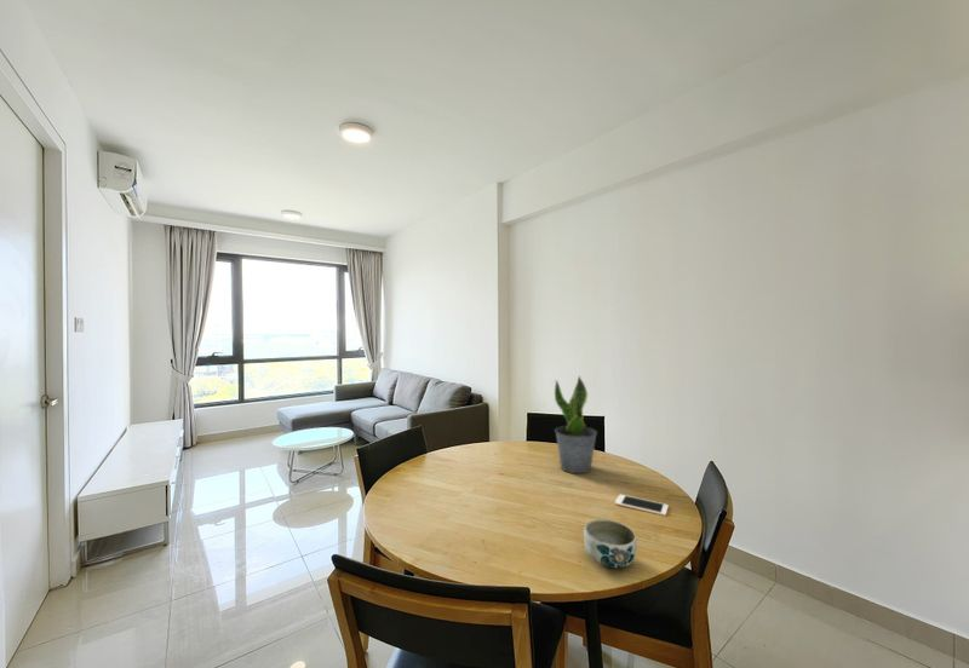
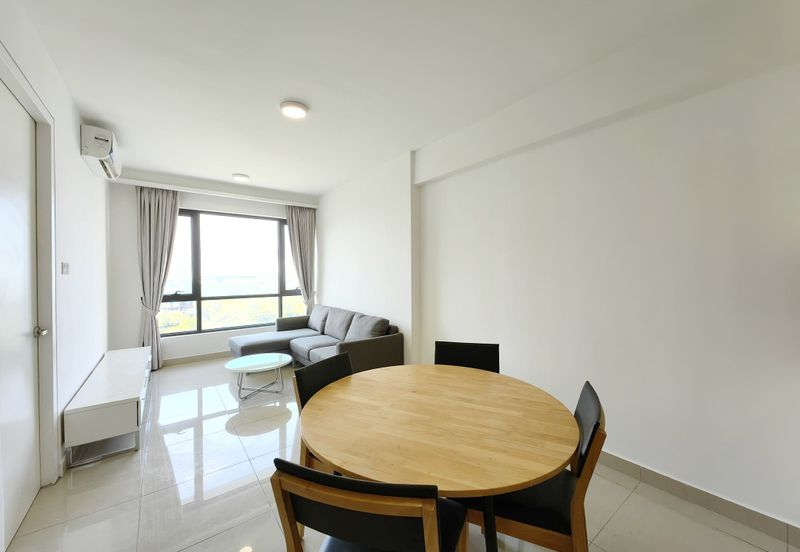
- cell phone (641, 503)
- bowl (609, 545)
- potted plant (575, 422)
